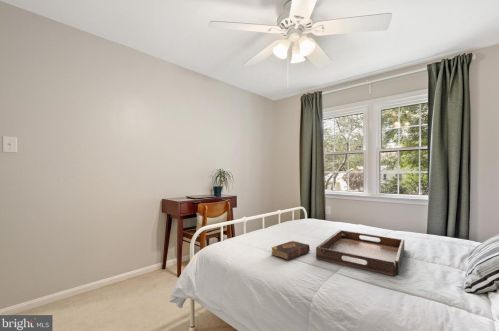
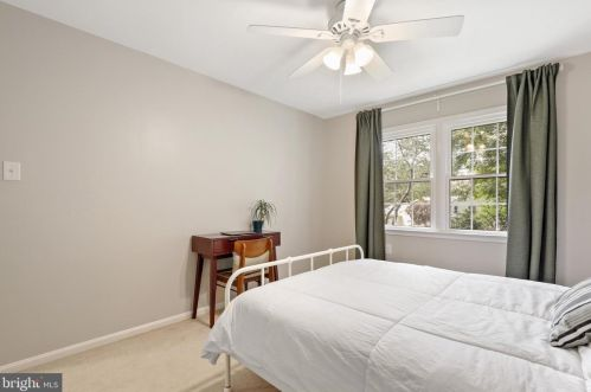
- serving tray (362, 248)
- book (292, 249)
